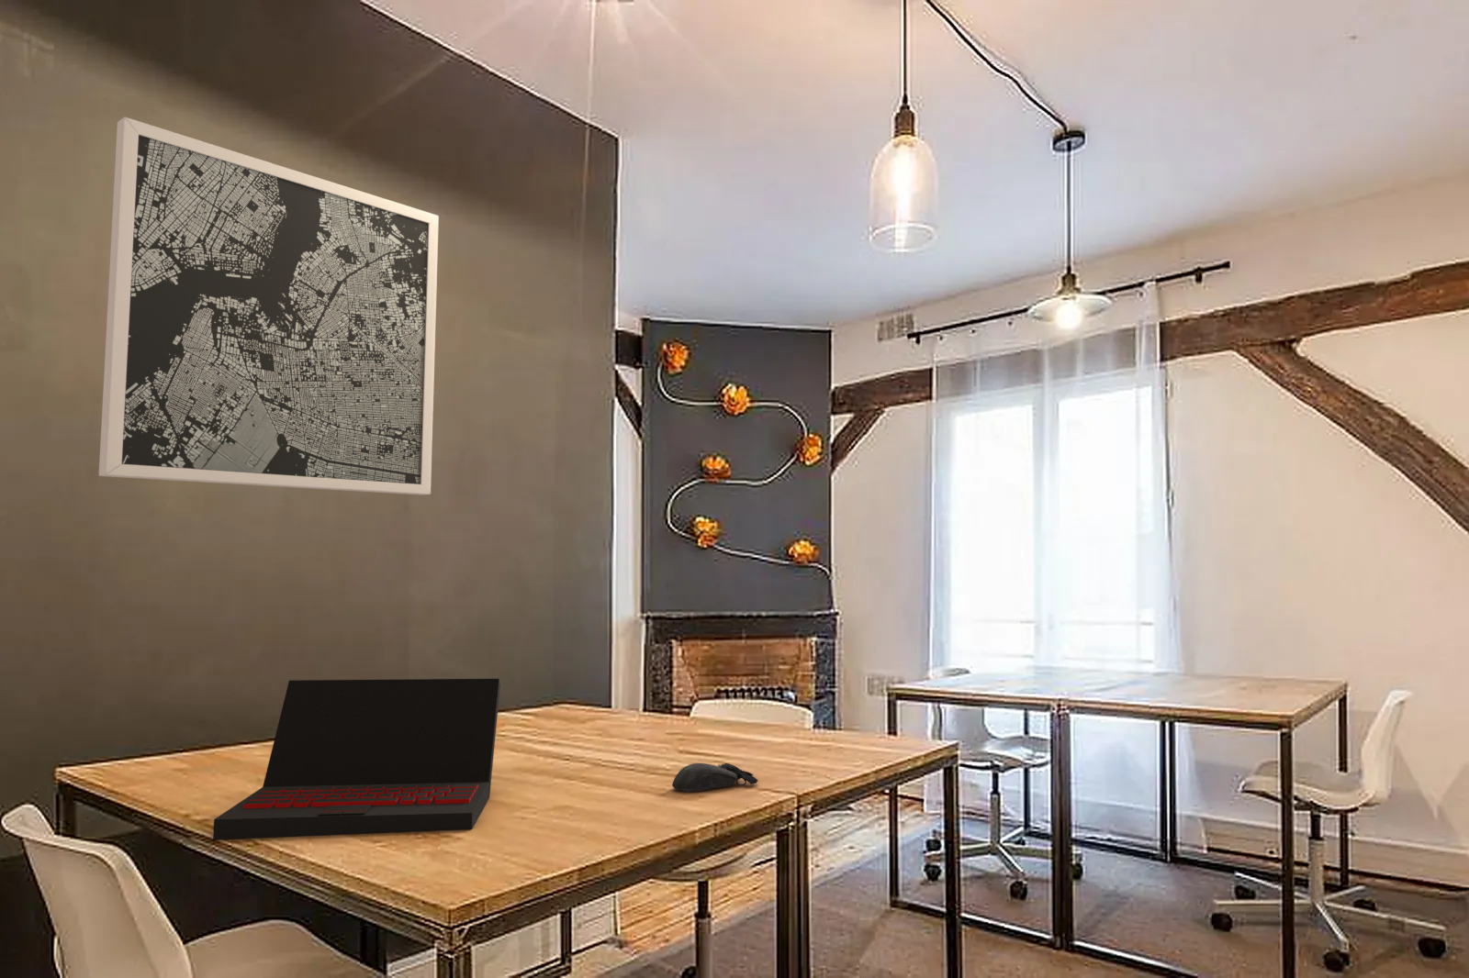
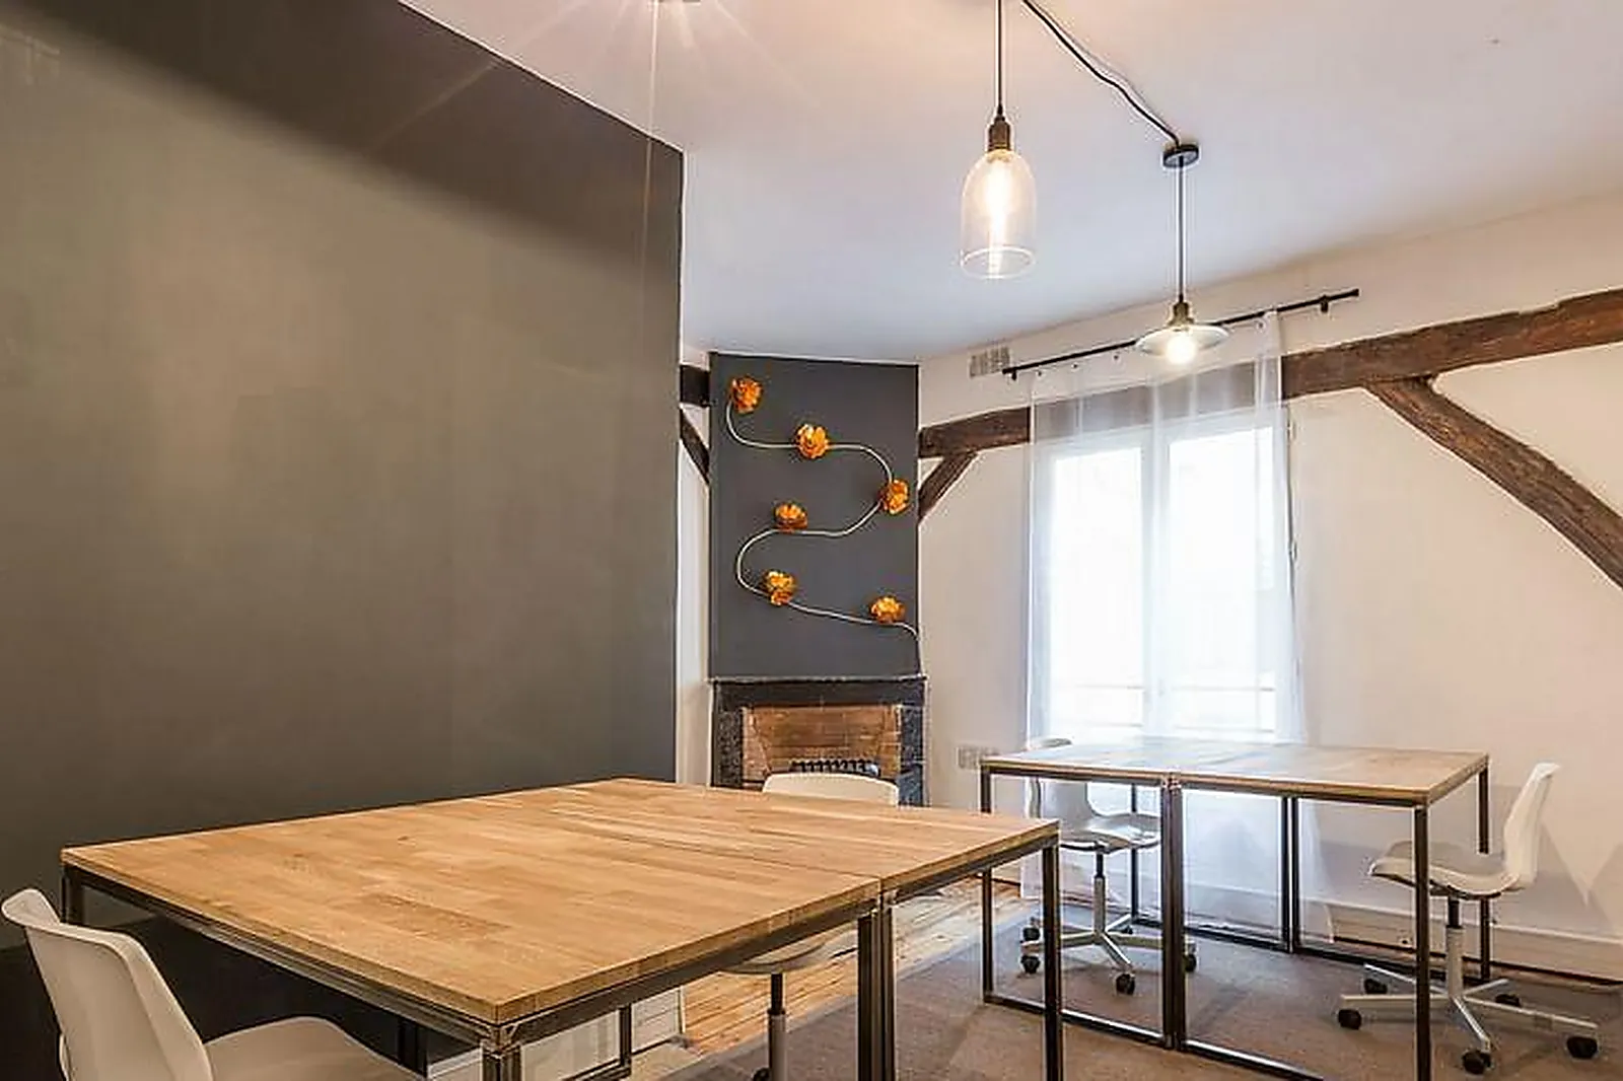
- wall art (291, 329)
- computer mouse (710, 773)
- laptop (374, 748)
